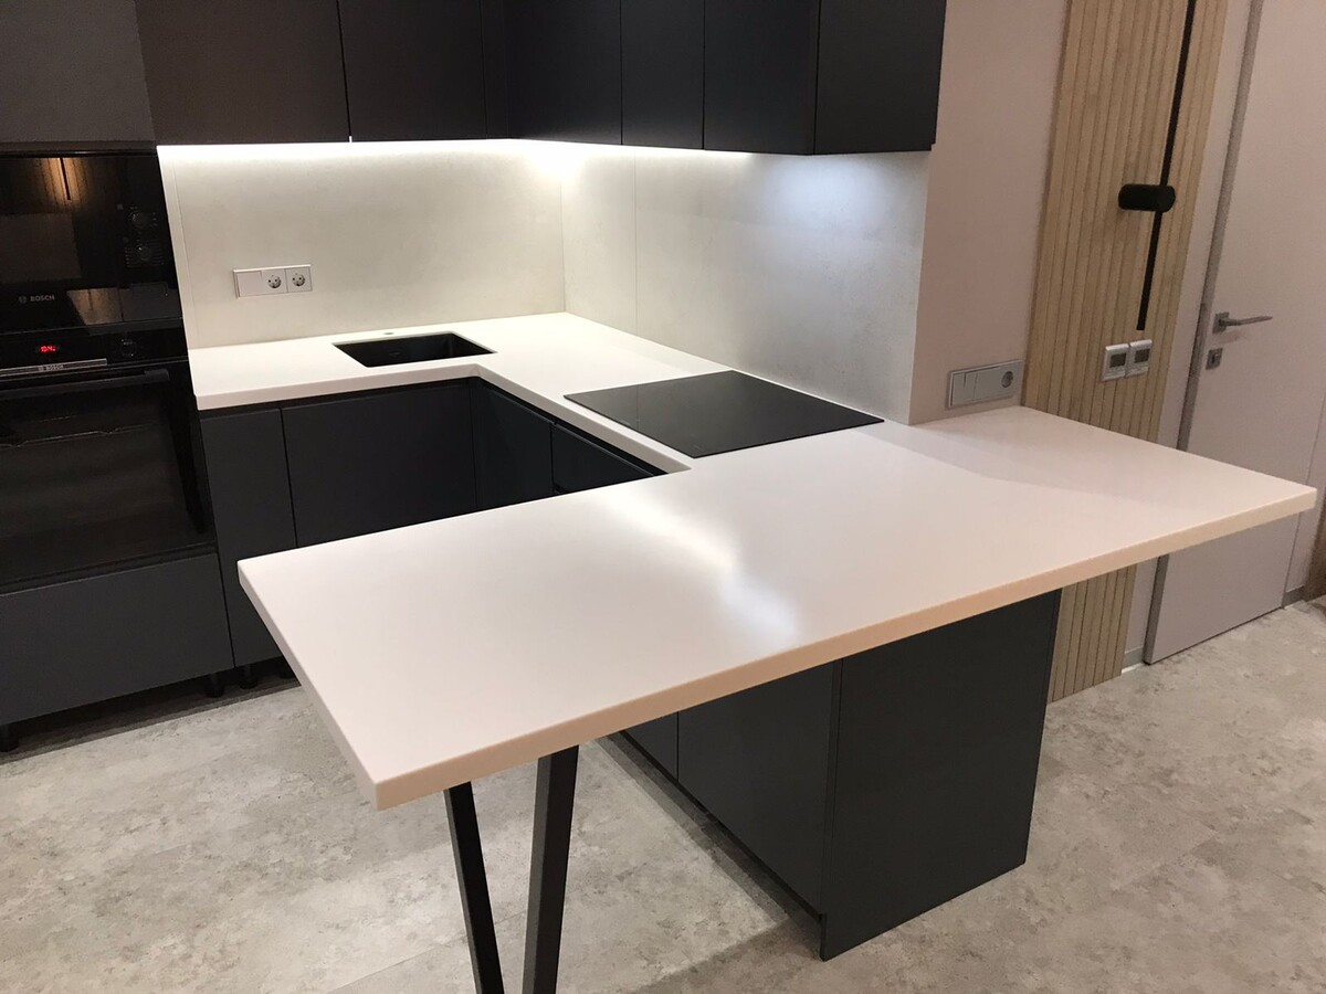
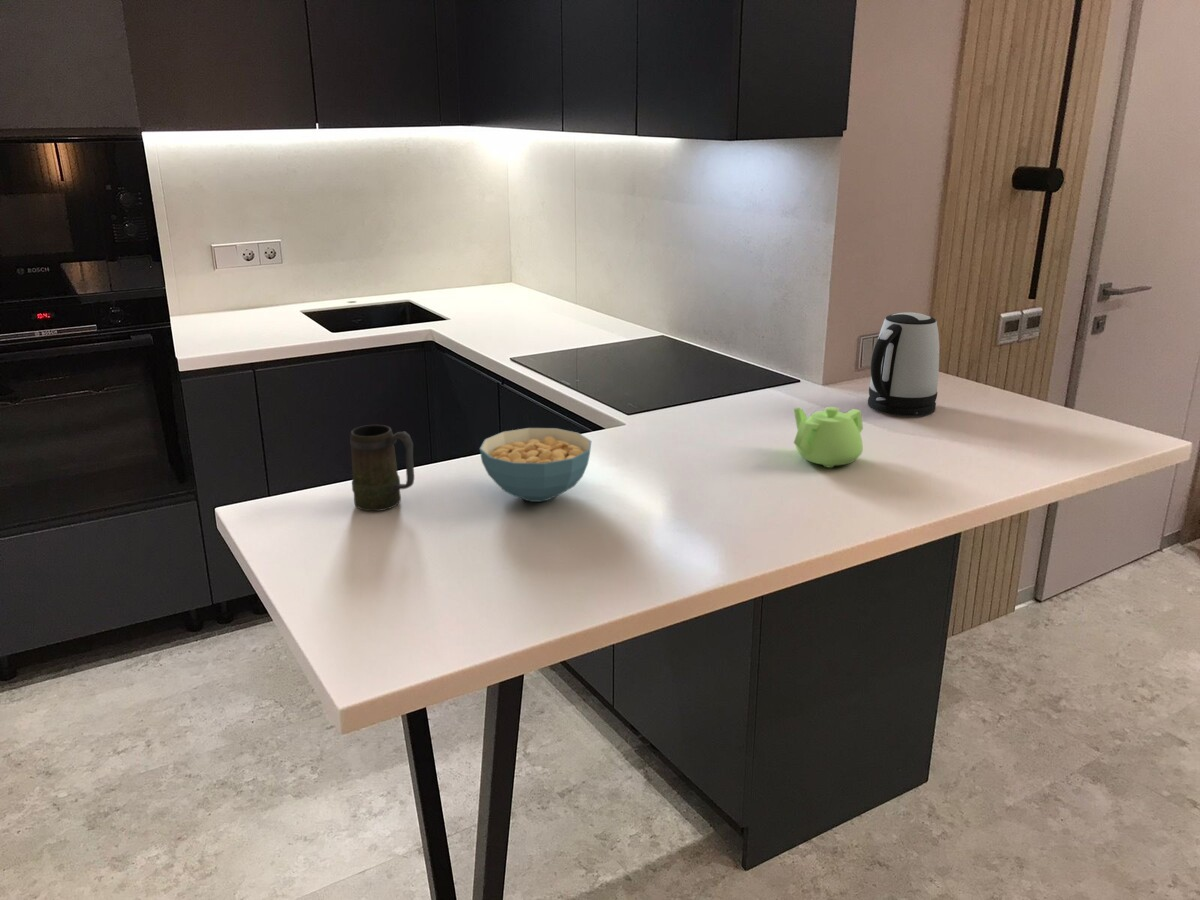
+ mug (383, 467)
+ teapot (824, 432)
+ cereal bowl (536, 470)
+ kettle (900, 363)
